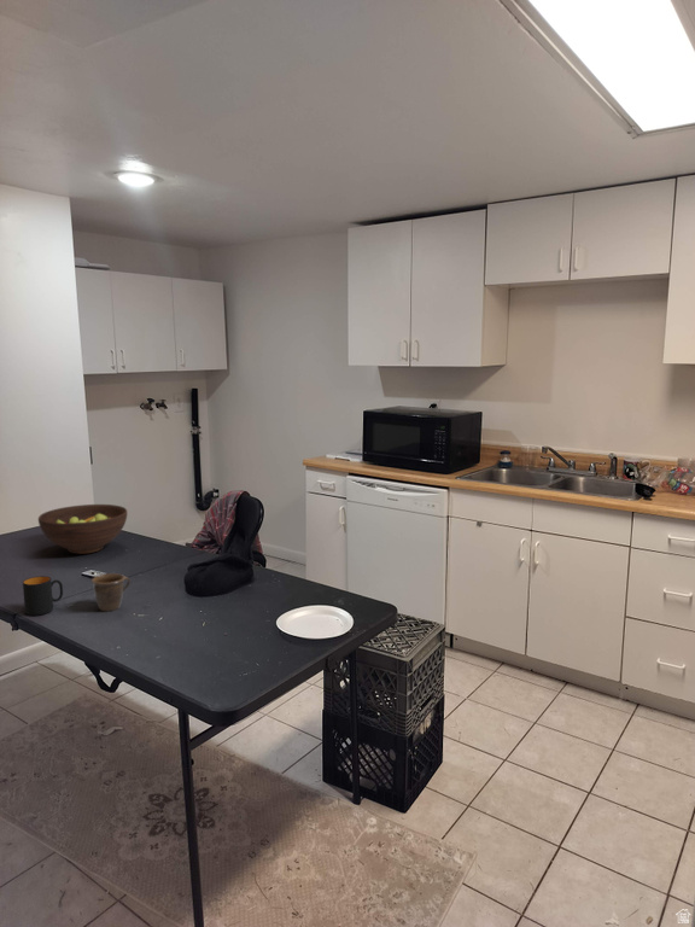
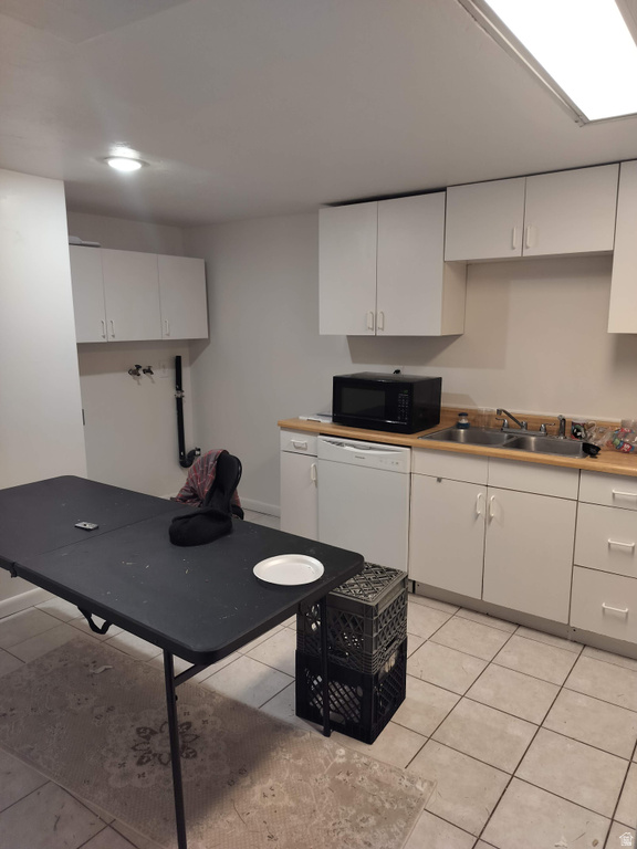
- mug (43, 594)
- mug (111, 591)
- fruit bowl (84, 531)
